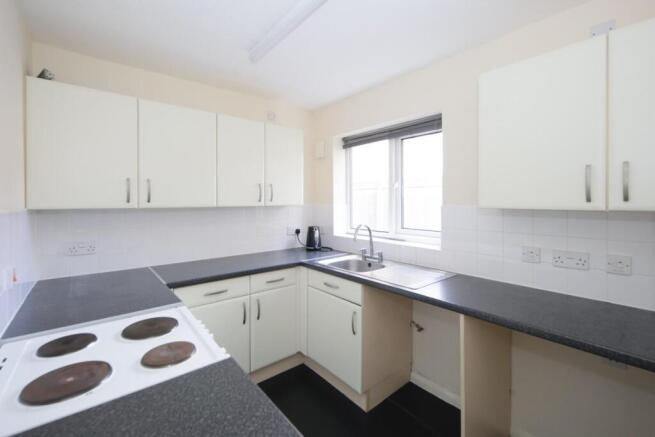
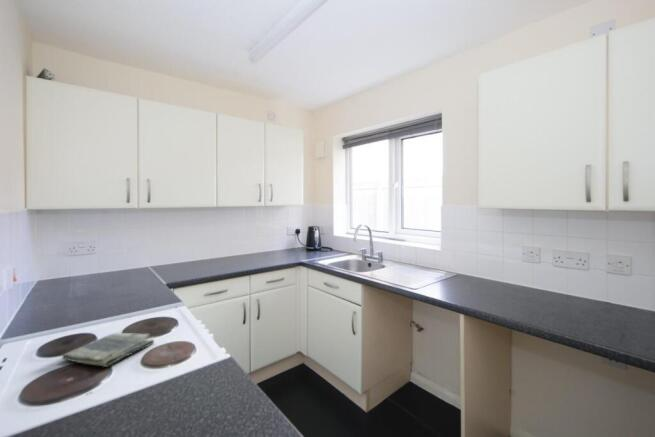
+ dish towel (111, 346)
